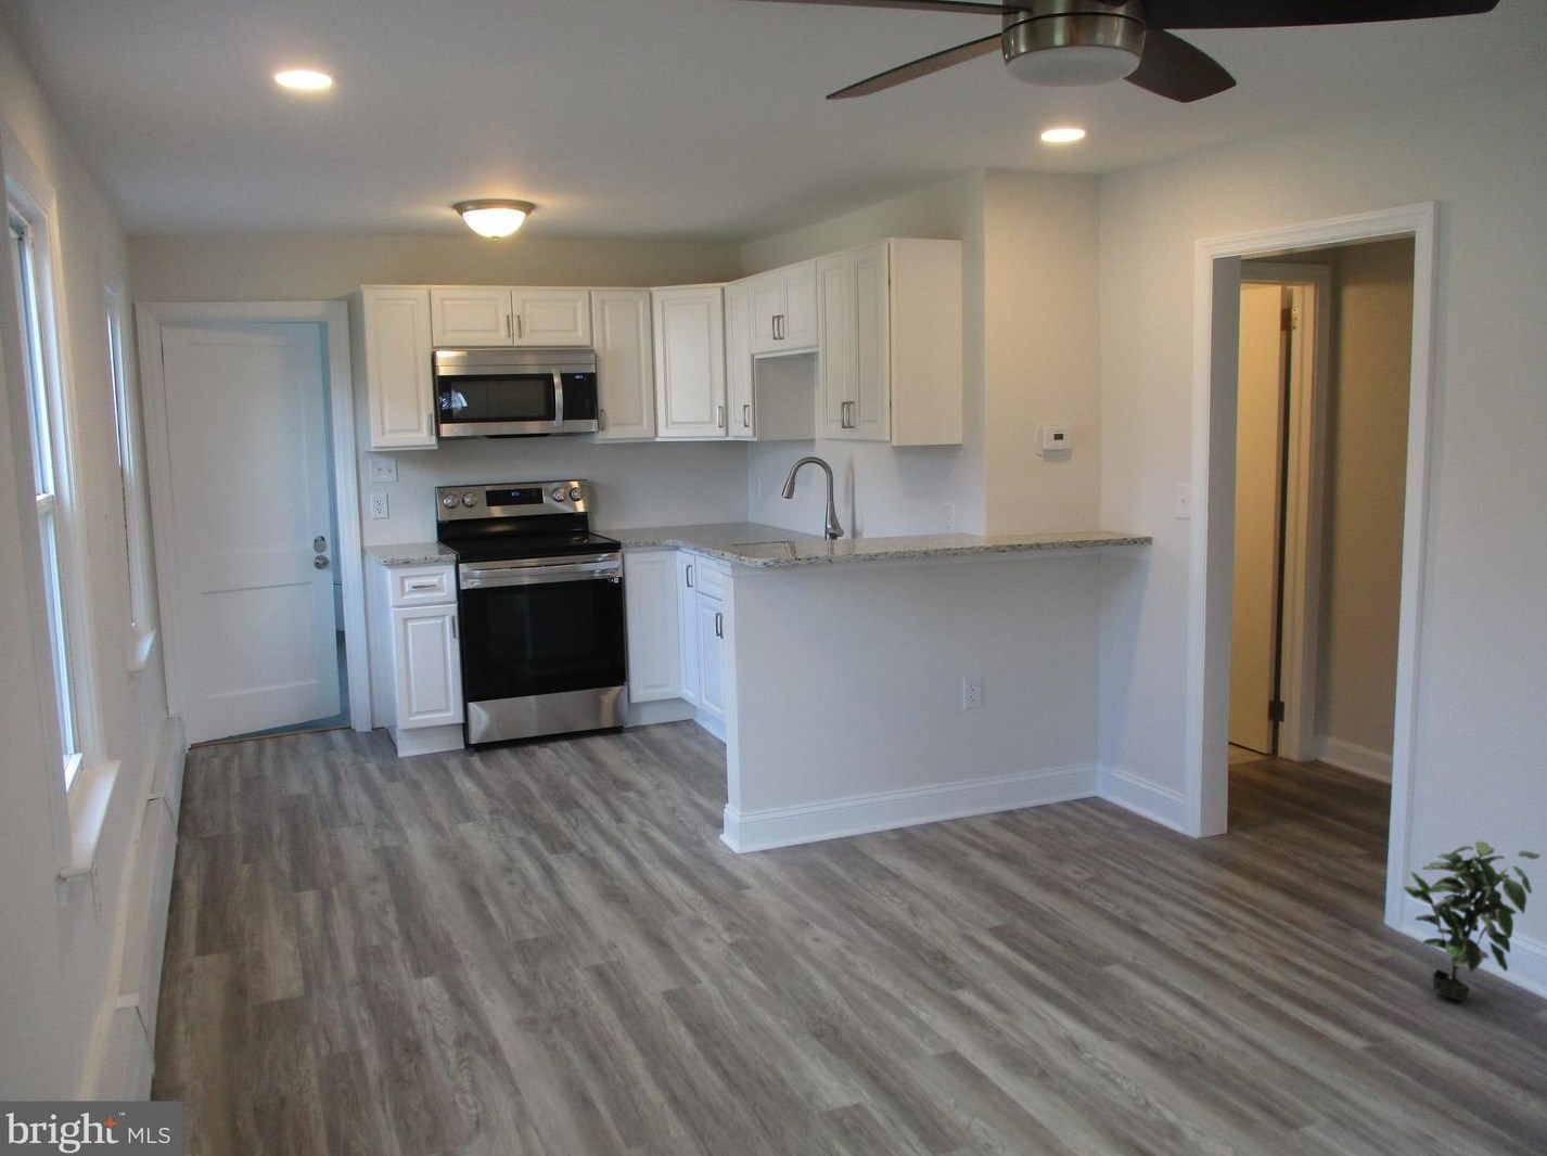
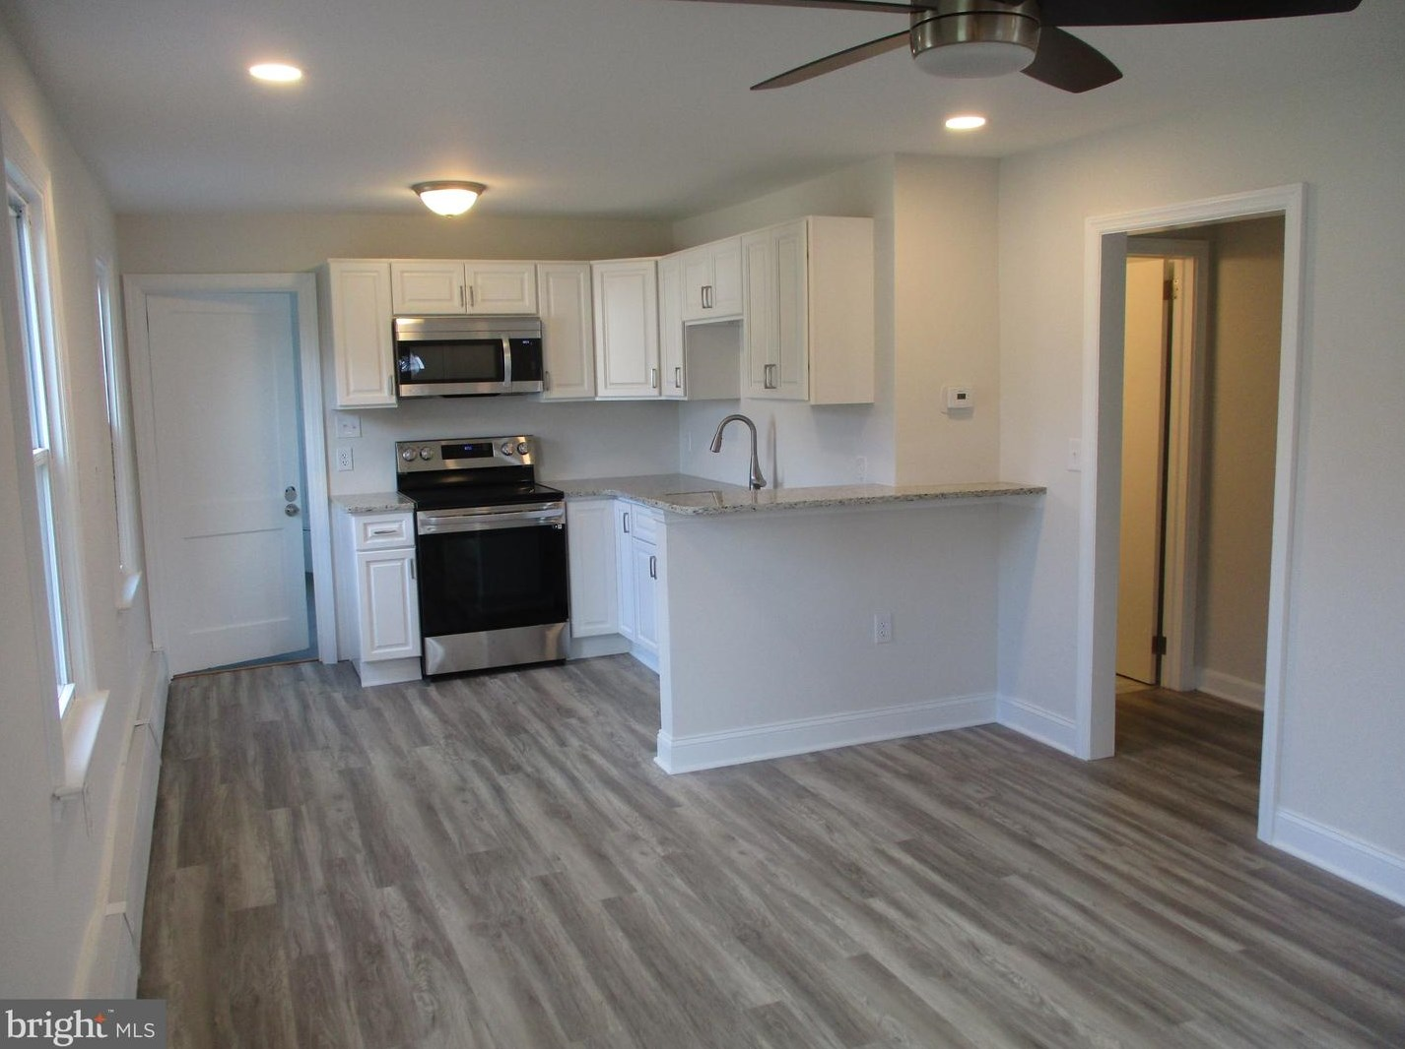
- potted plant (1470, 918)
